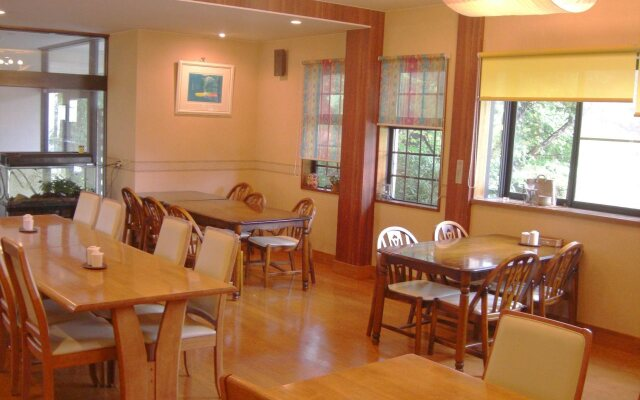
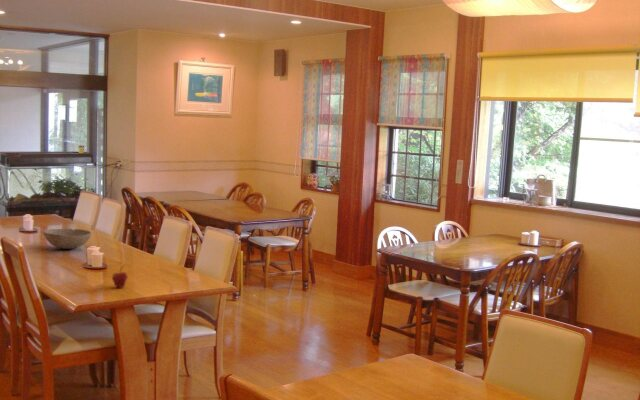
+ bowl (67, 239)
+ fruit (119, 276)
